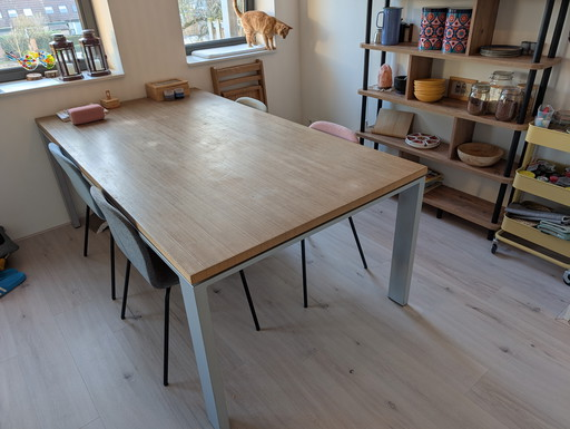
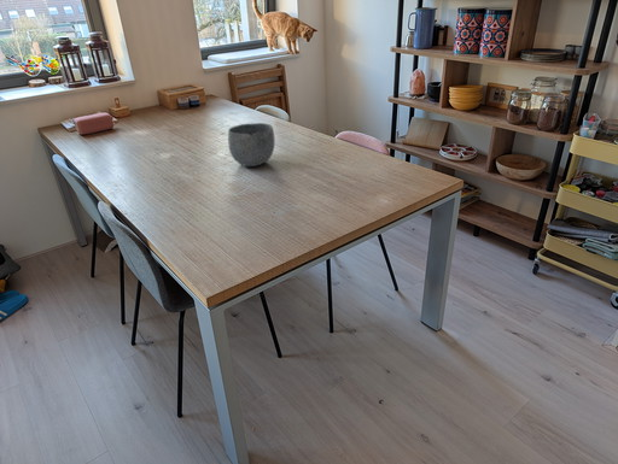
+ bowl (251, 146)
